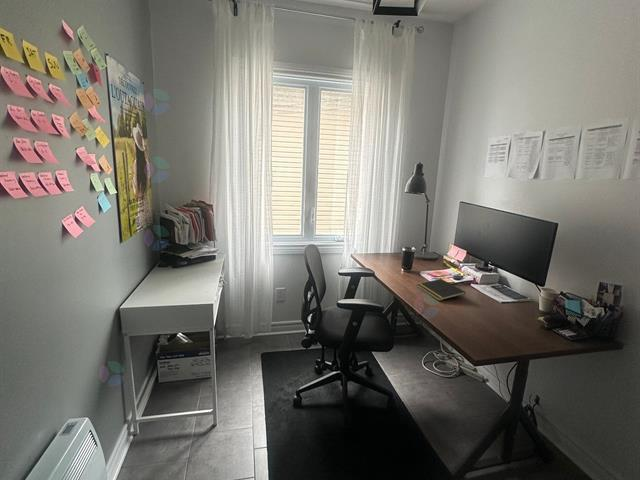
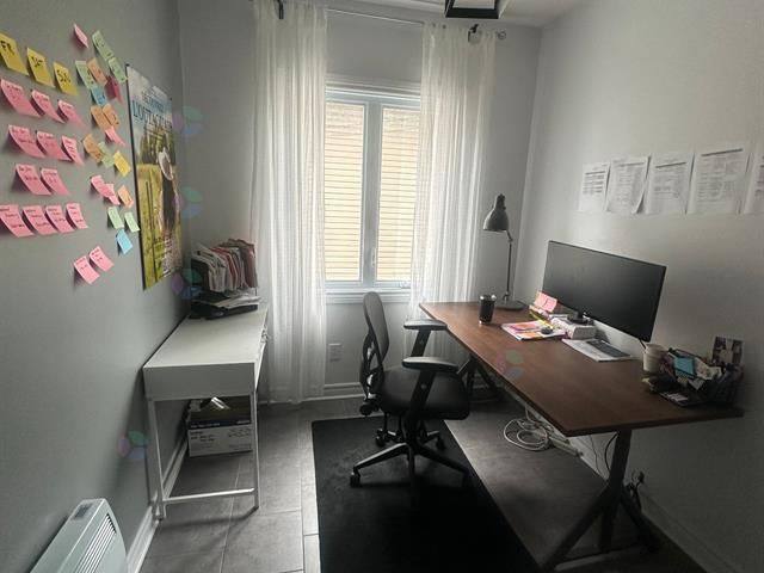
- notepad (440, 288)
